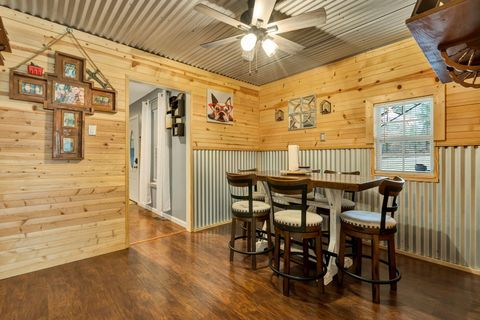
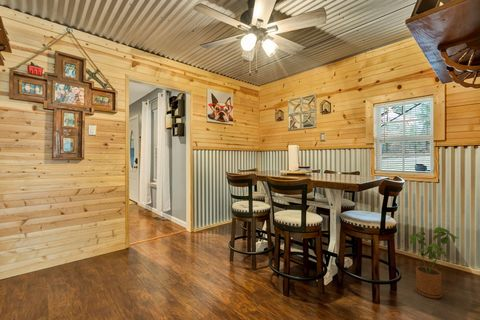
+ house plant (431, 259)
